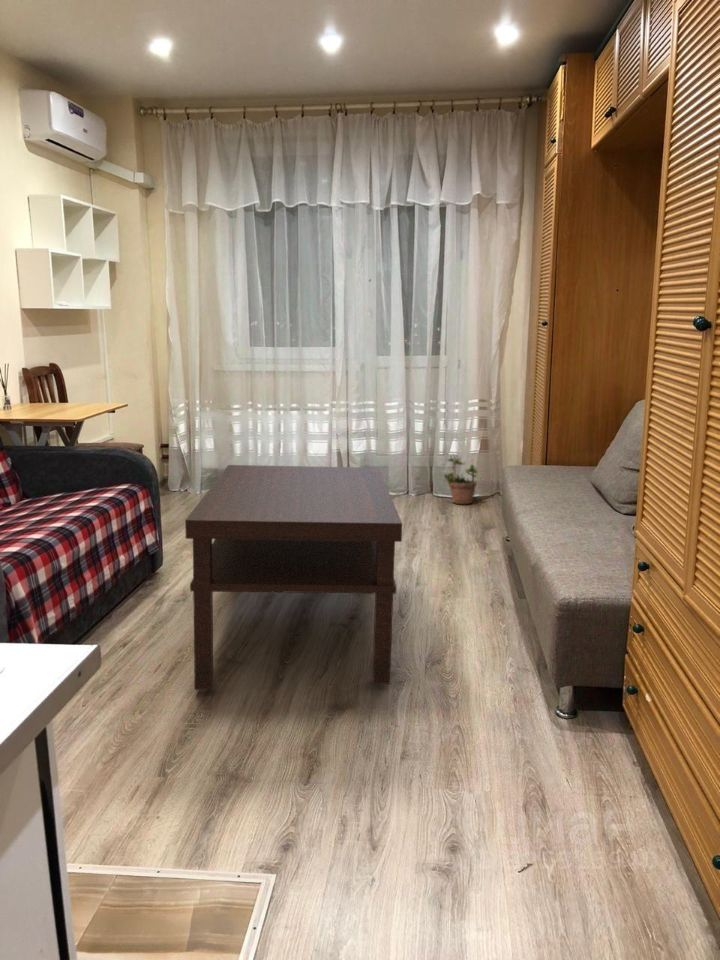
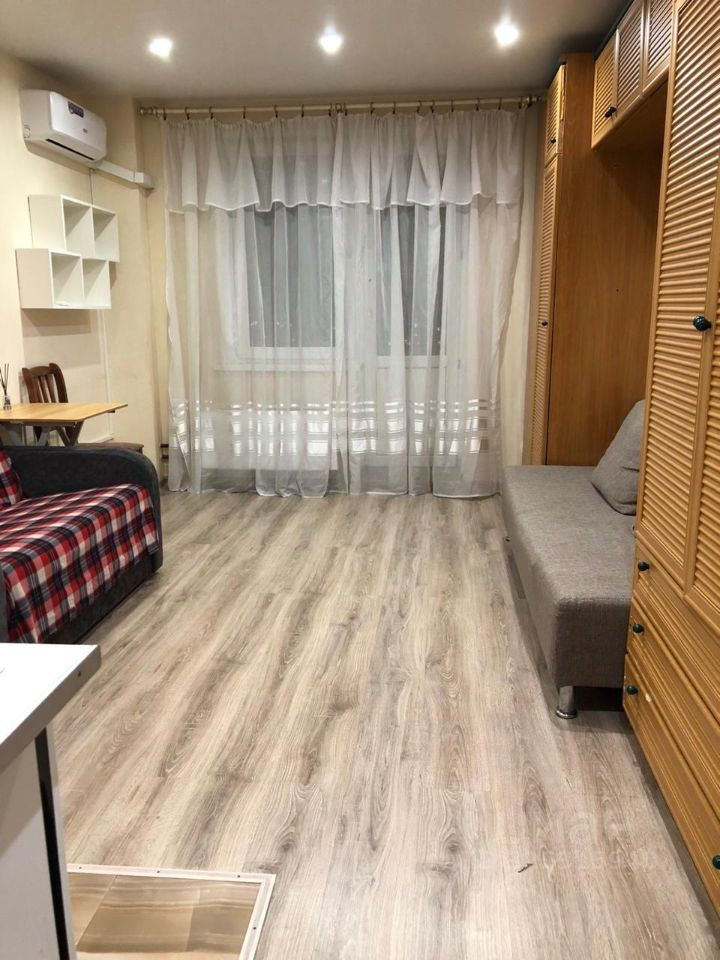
- potted plant (462, 477)
- coffee table (300, 558)
